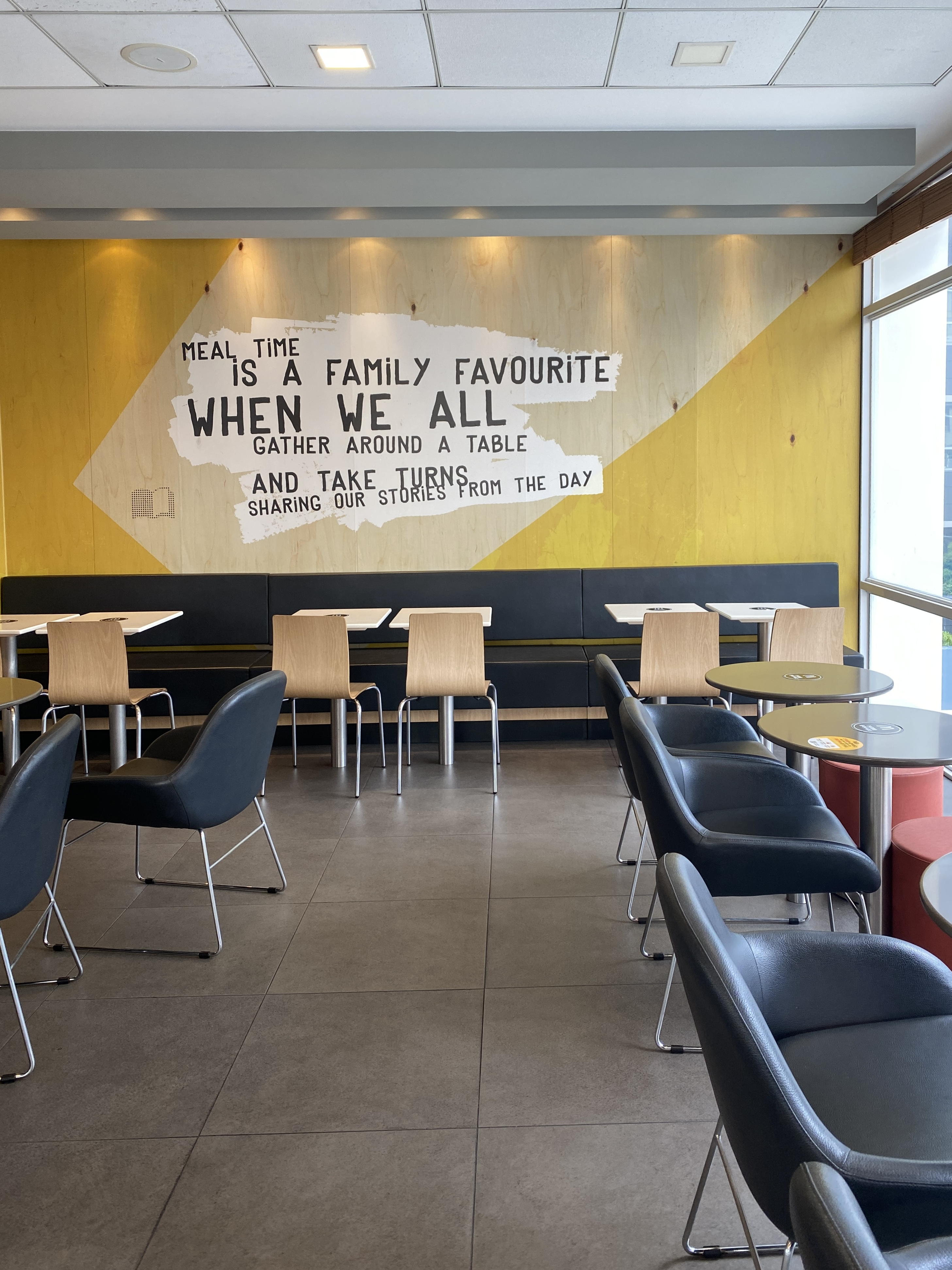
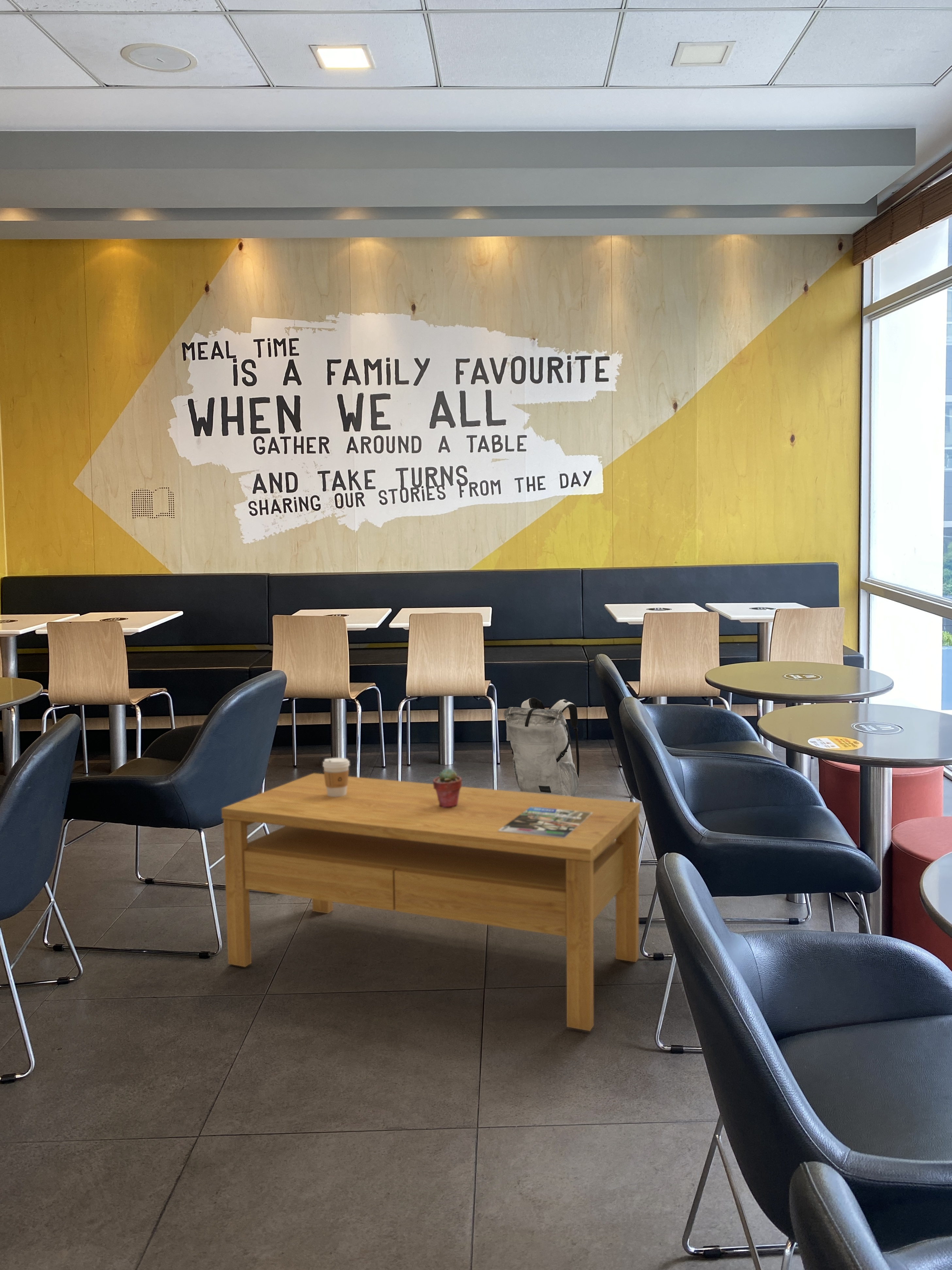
+ potted succulent (447, 786)
+ backpack (544, 749)
+ magazine (546, 821)
+ coffee table (432, 884)
+ coffee cup (336, 776)
